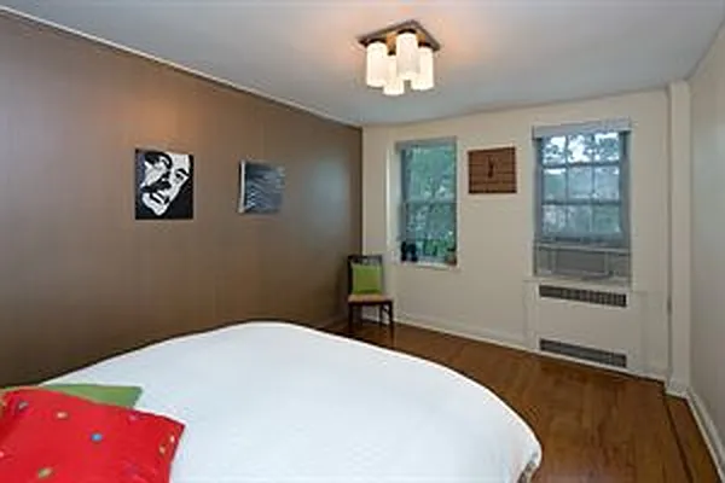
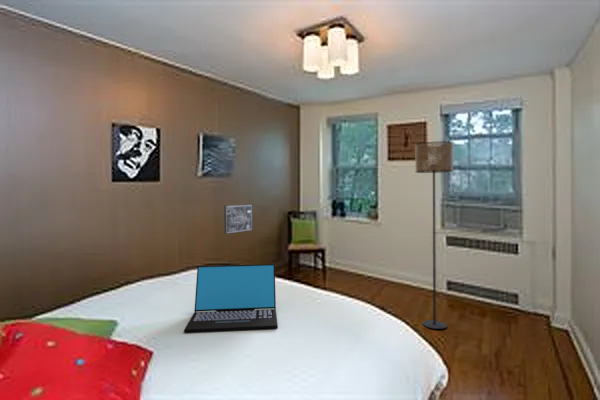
+ laptop (234, 294)
+ wall art (239, 218)
+ floor lamp (434, 234)
